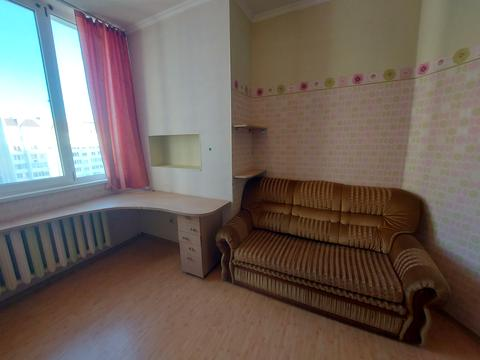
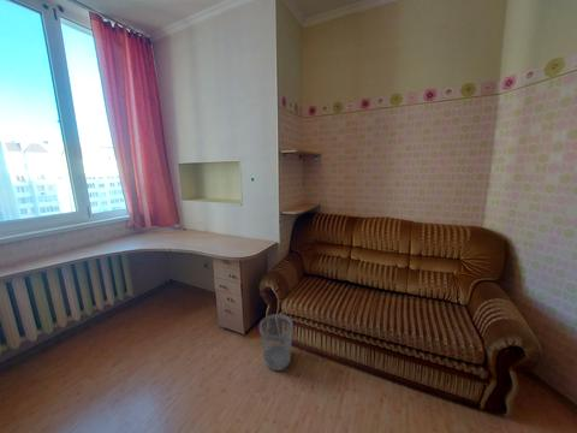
+ wastebasket (276, 342)
